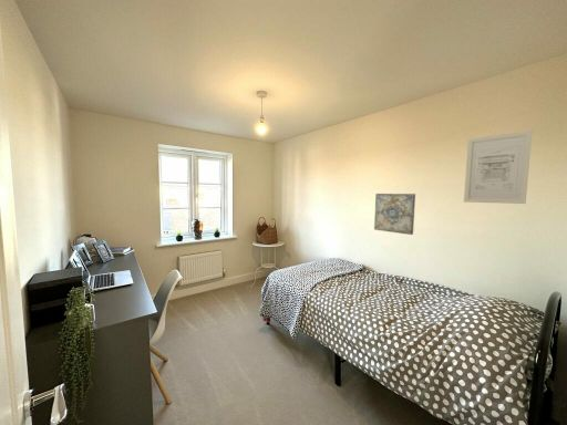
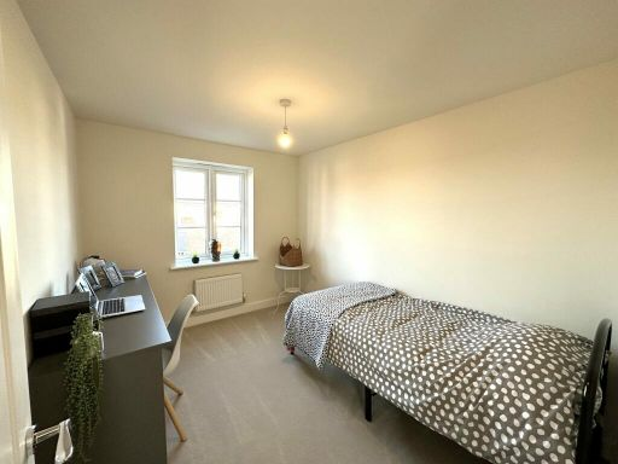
- wall art (393, 212)
- wall art (495, 169)
